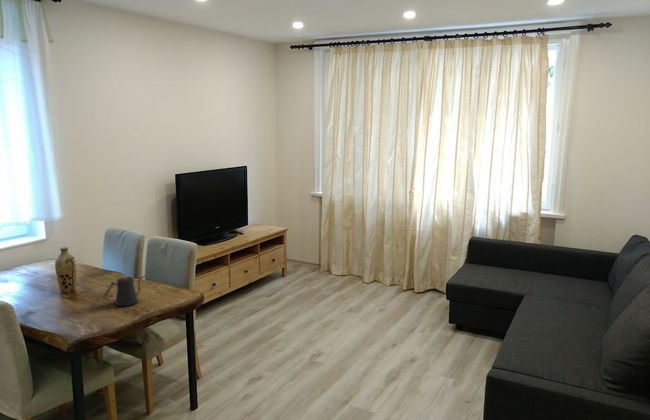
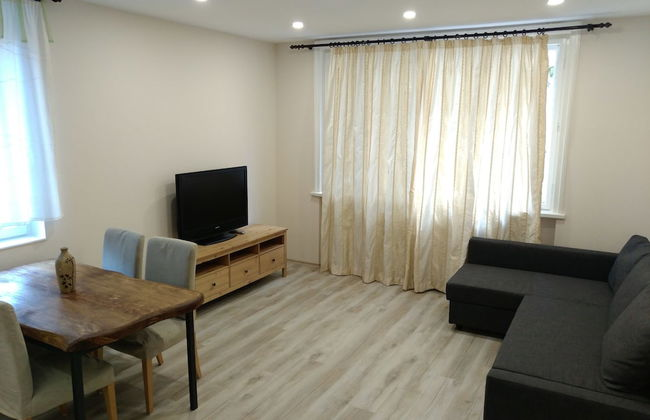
- kettle (124, 290)
